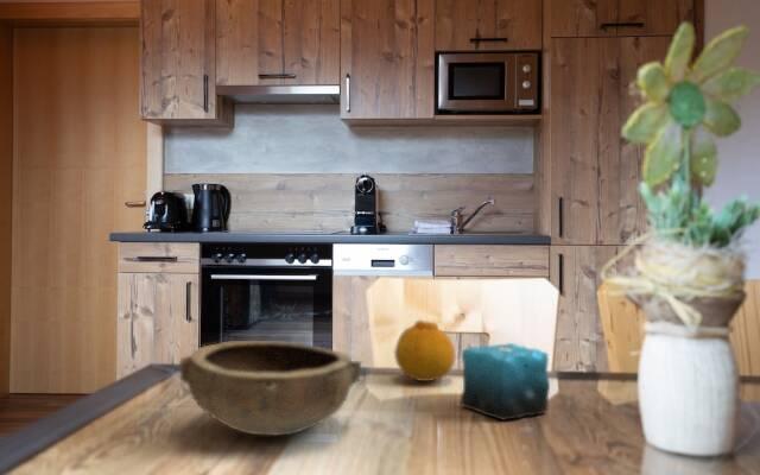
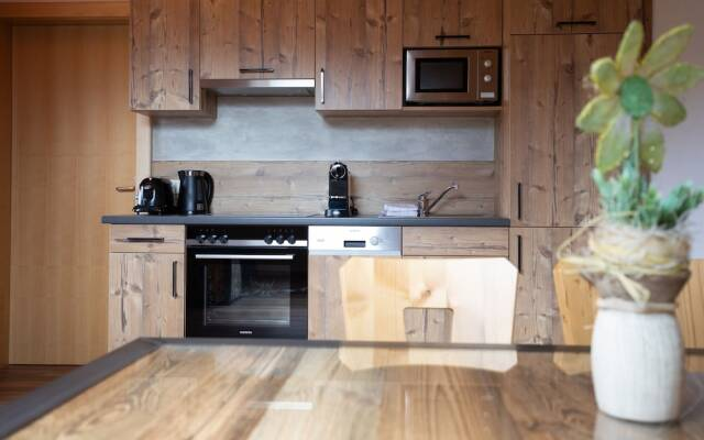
- fruit (424, 349)
- candle (505, 367)
- bowl (271, 391)
